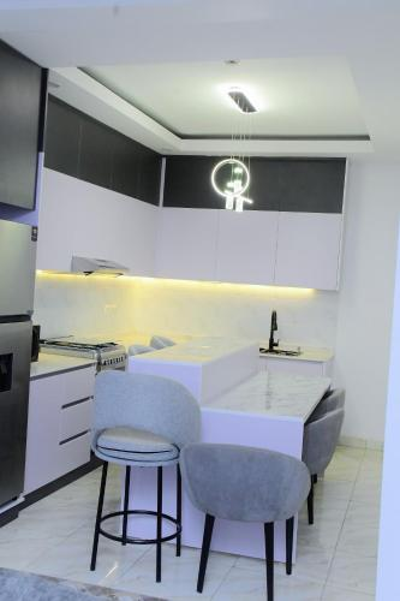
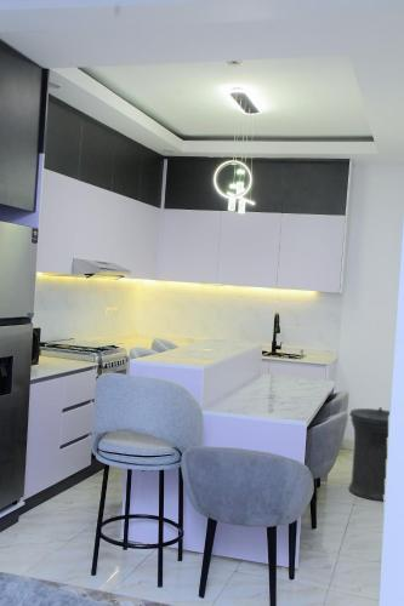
+ trash can (377, 450)
